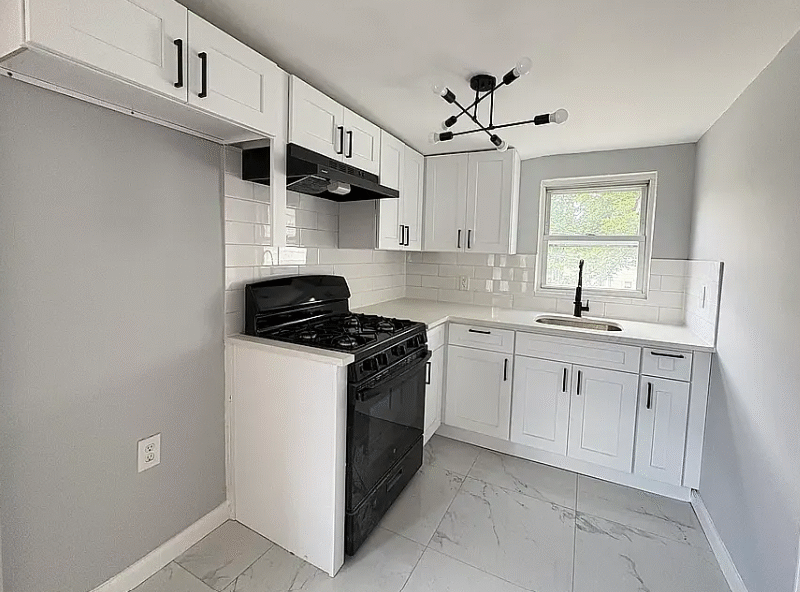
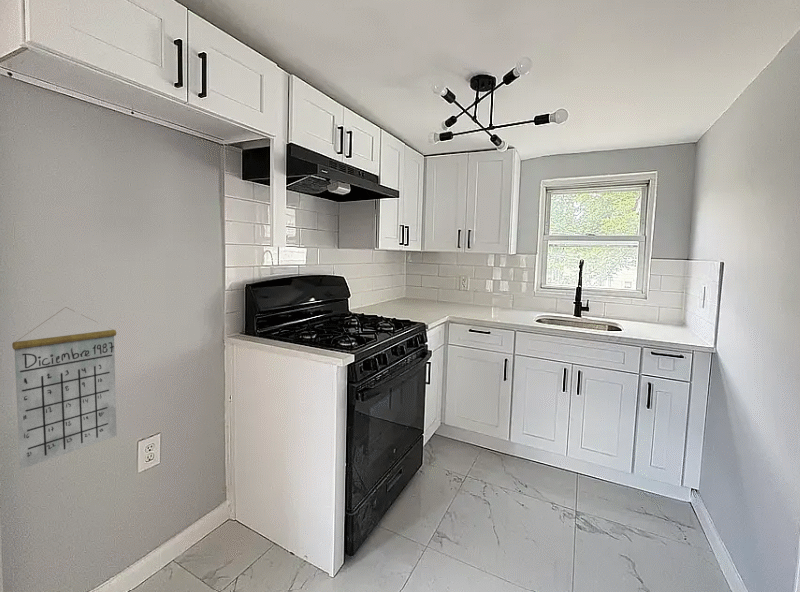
+ calendar (70, 380)
